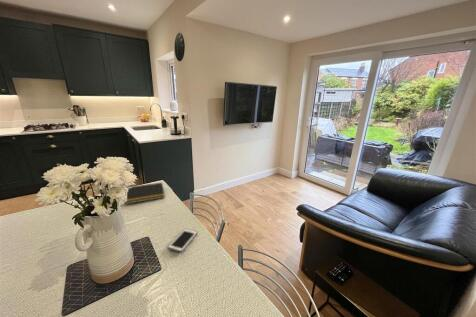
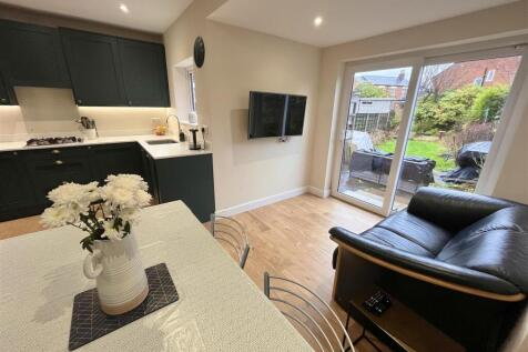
- notepad (145, 192)
- cell phone (183, 239)
